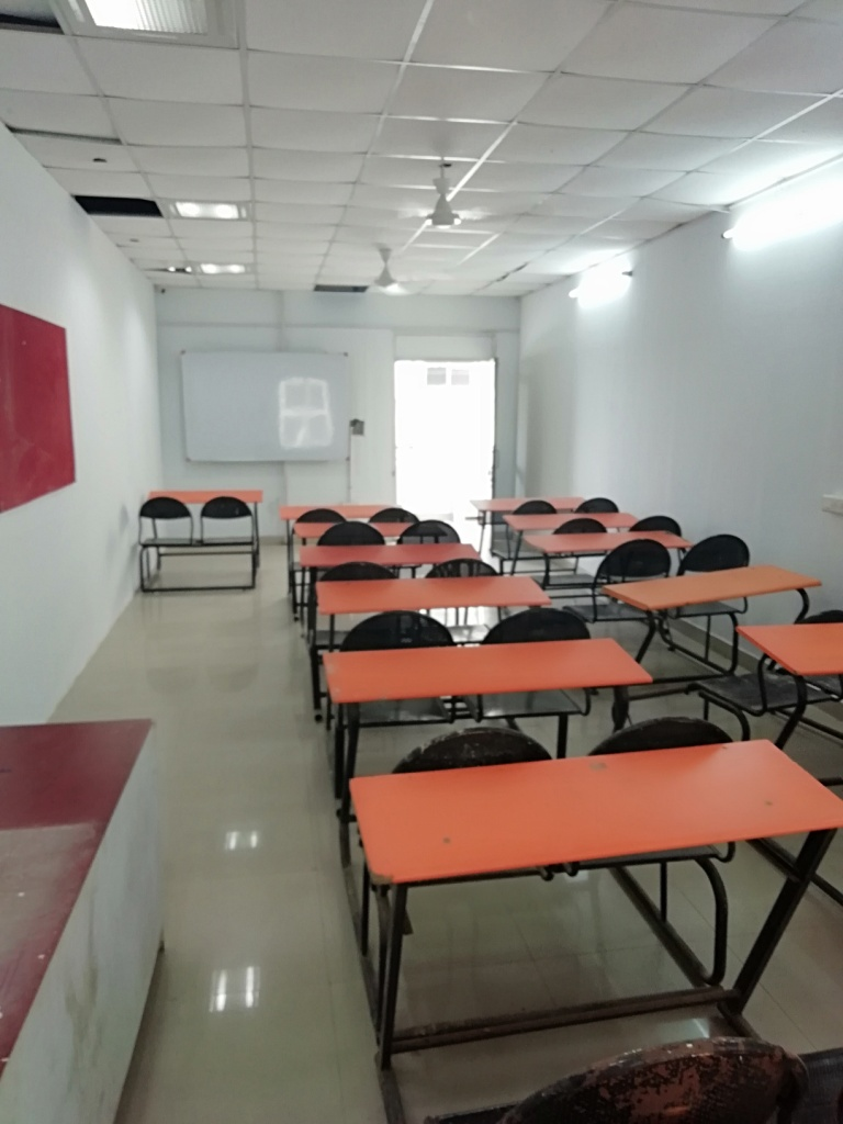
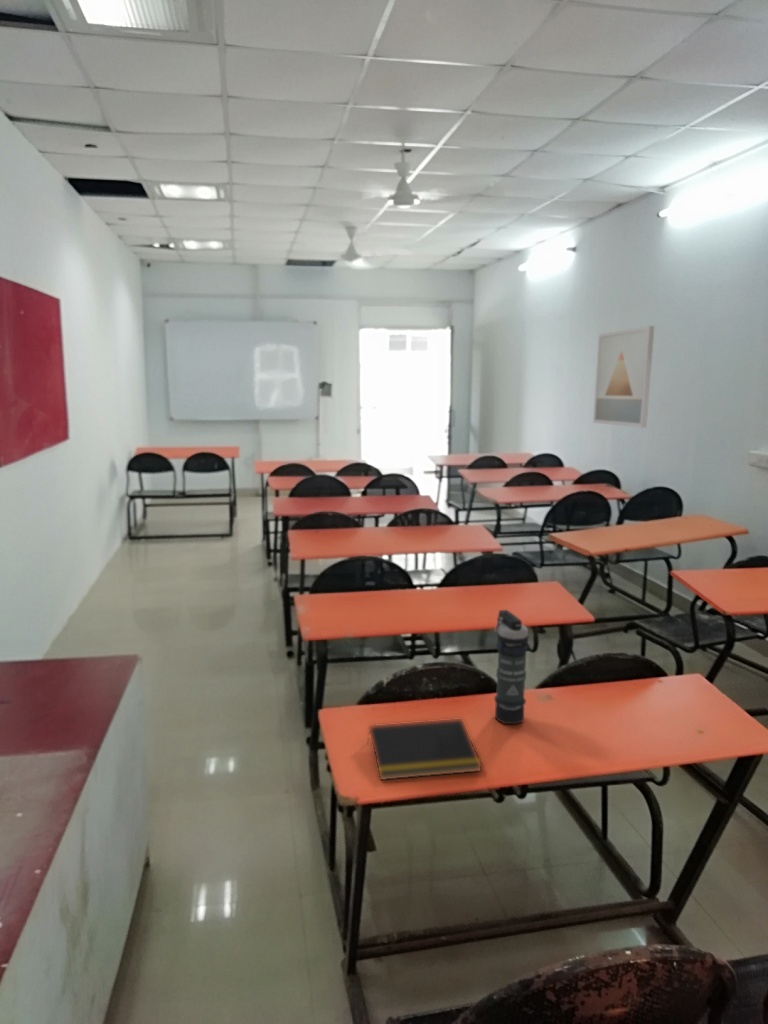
+ smoke grenade (508, 665)
+ notepad (423, 747)
+ wall art (621, 378)
